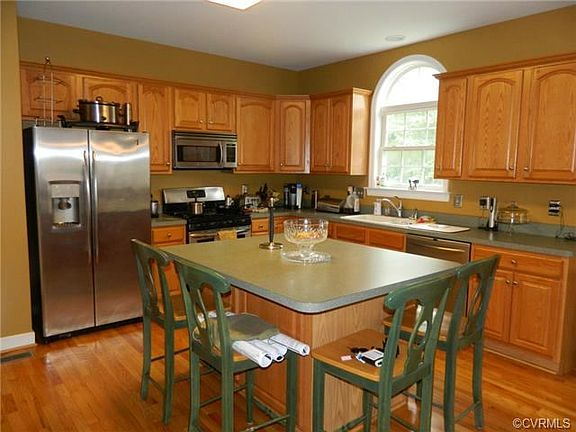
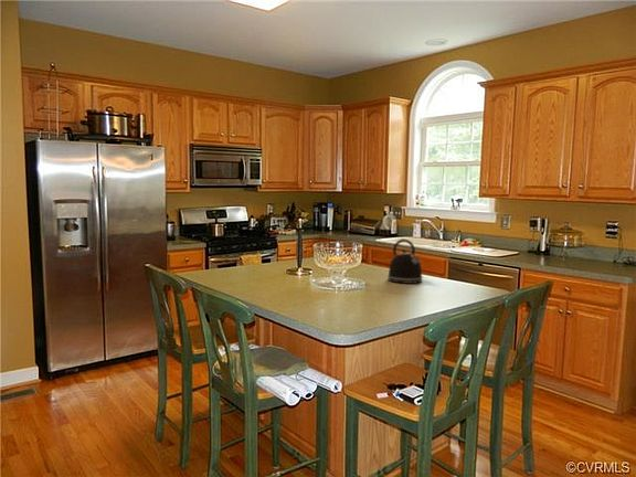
+ kettle (405, 259)
